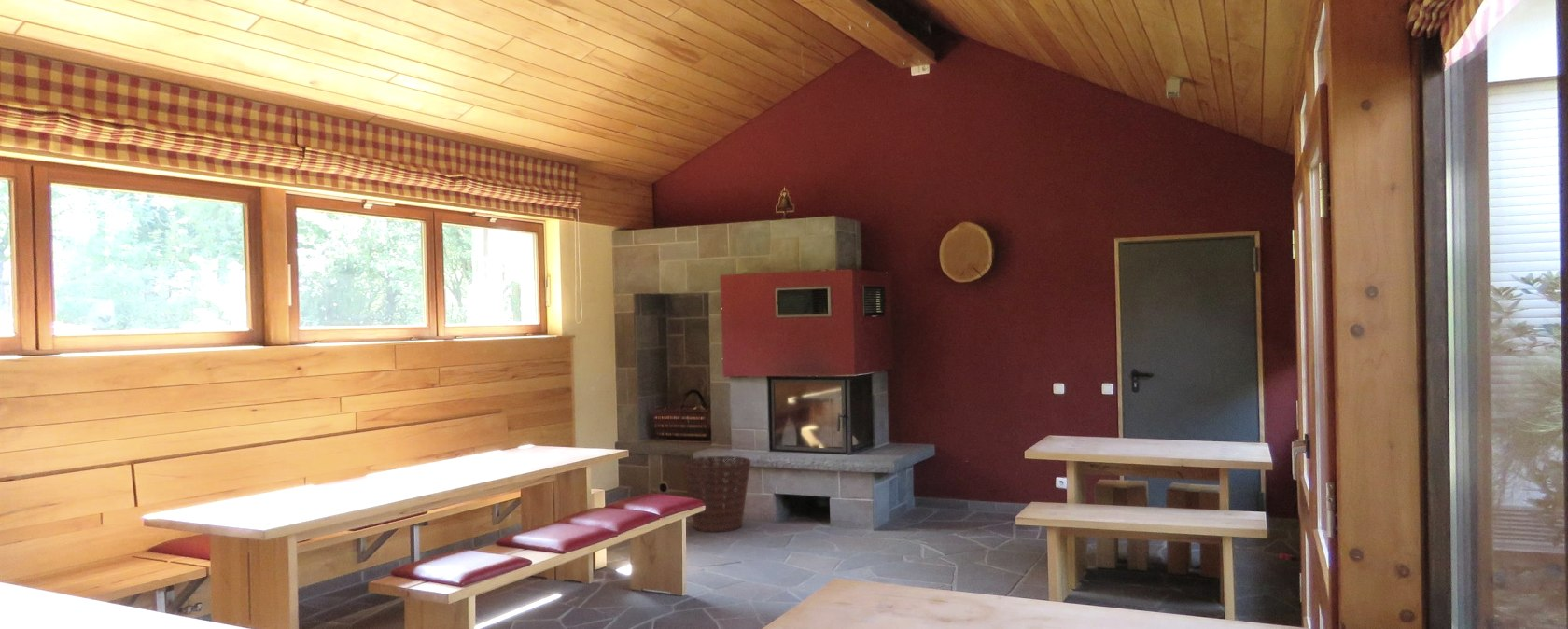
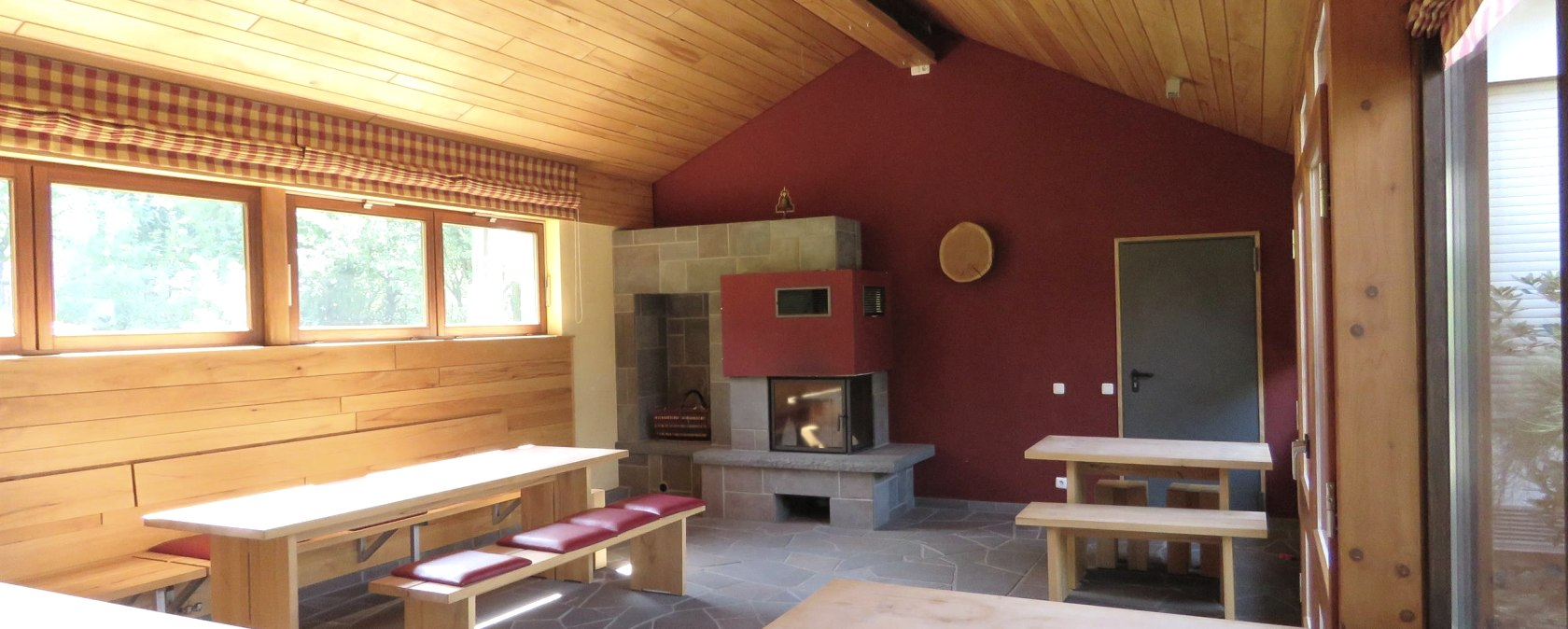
- basket (717, 494)
